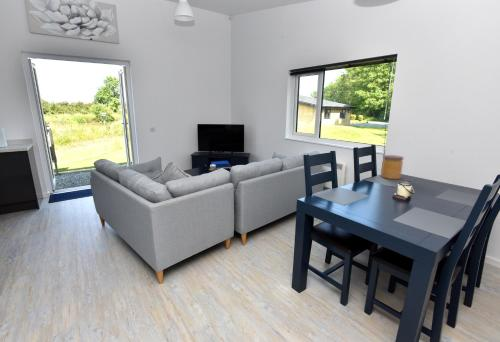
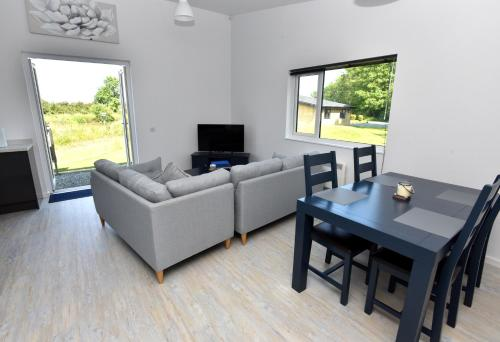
- jar (391, 166)
